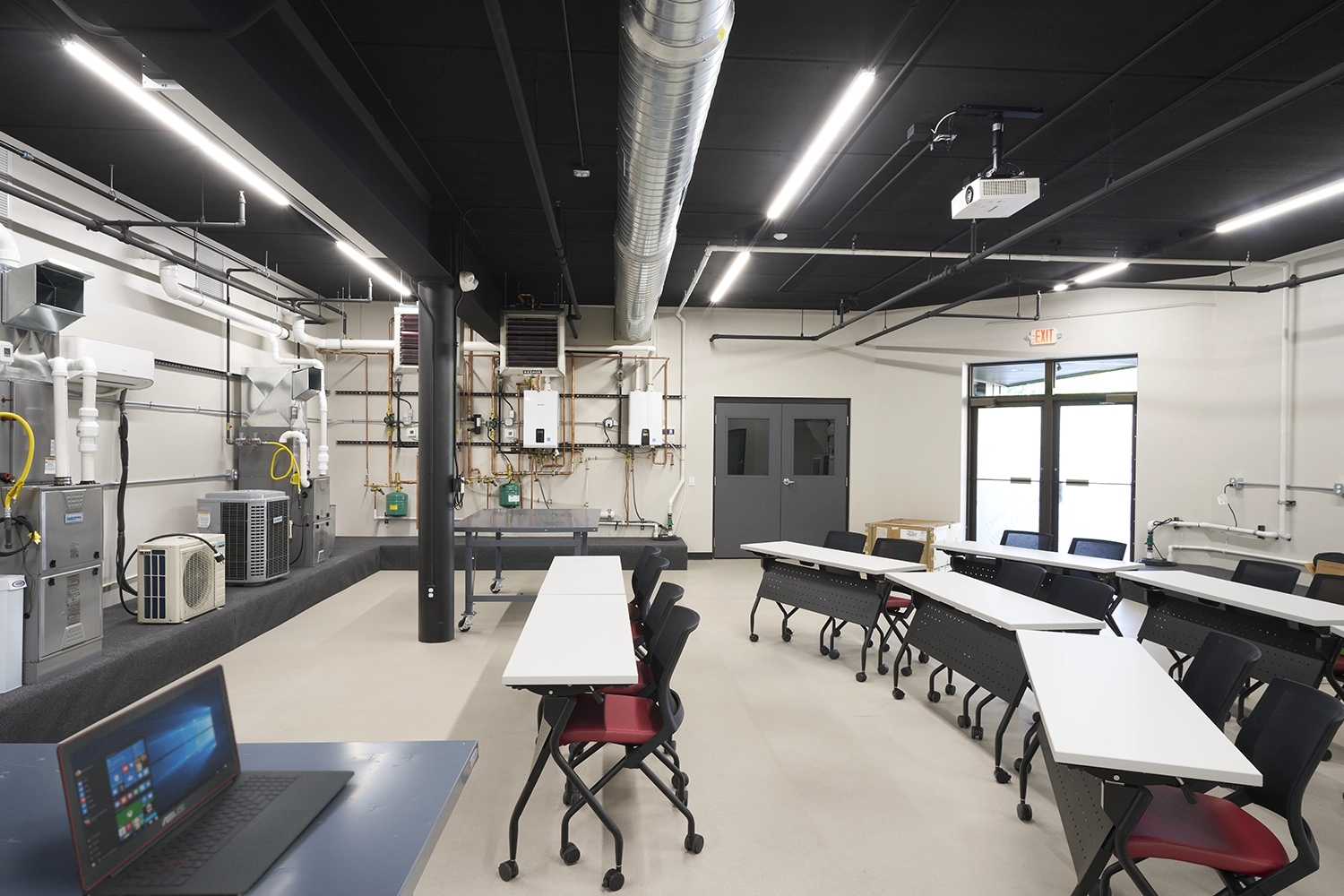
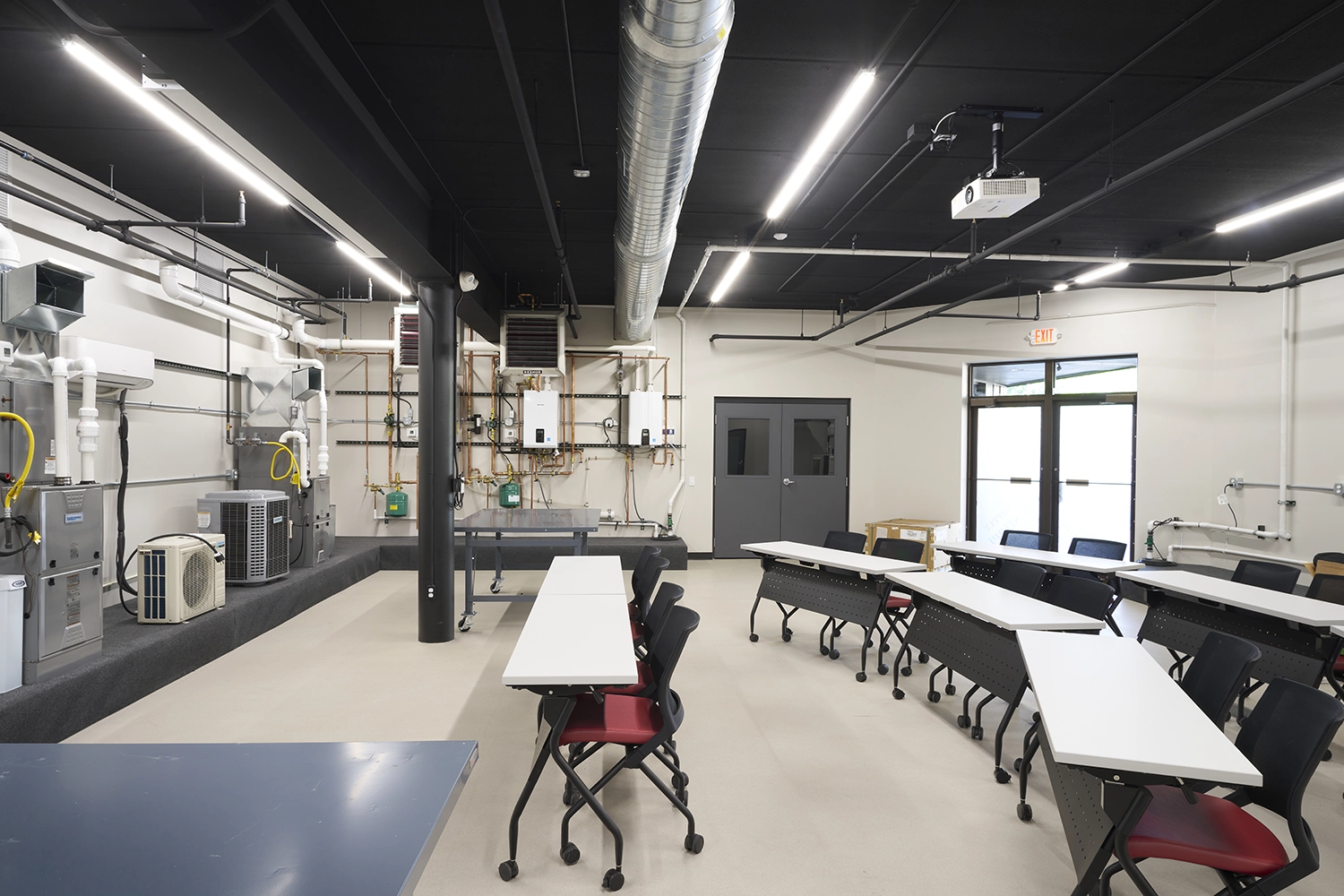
- laptop (229, 763)
